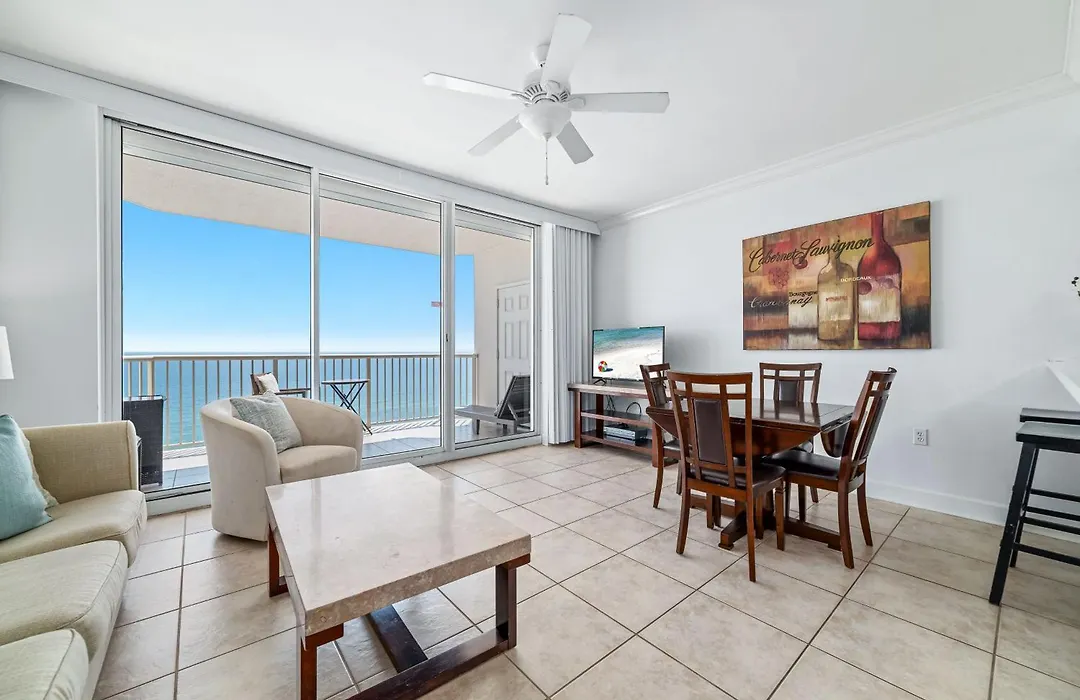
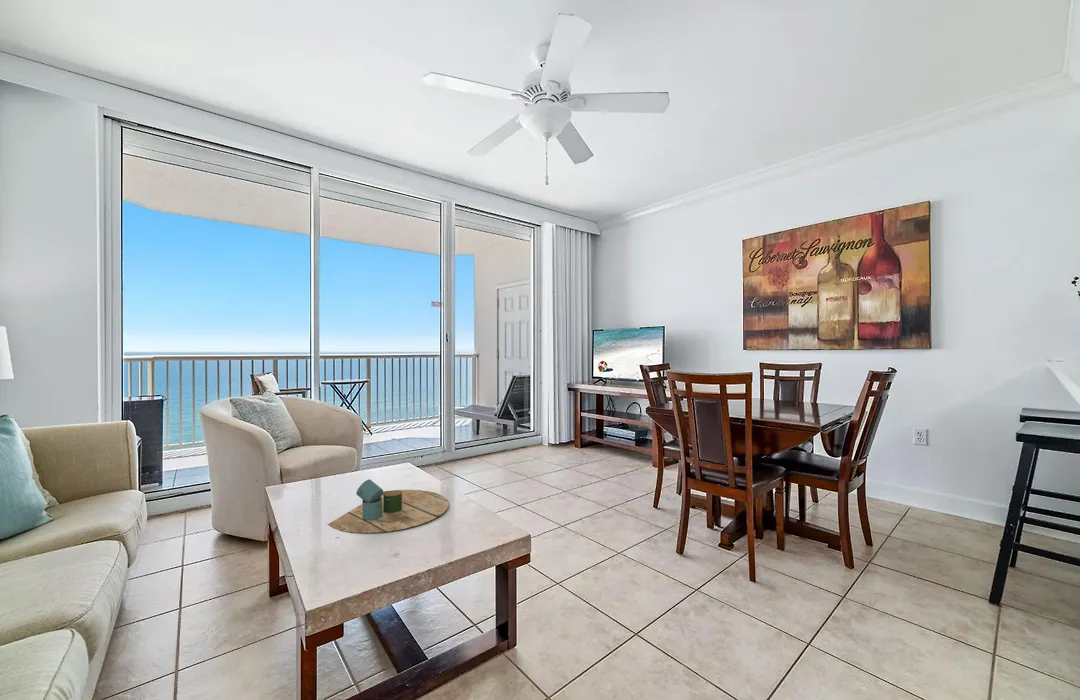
+ decorative tray (389, 491)
